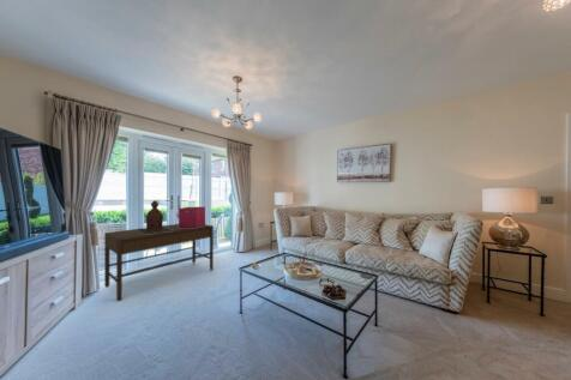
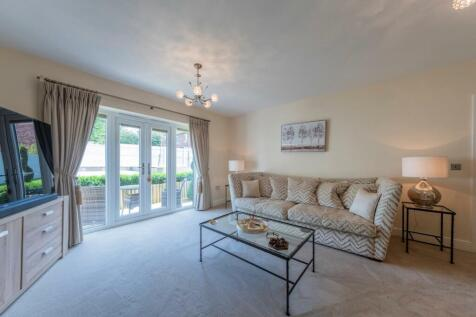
- storage bin (192, 216)
- lantern (155, 215)
- bench (163, 253)
